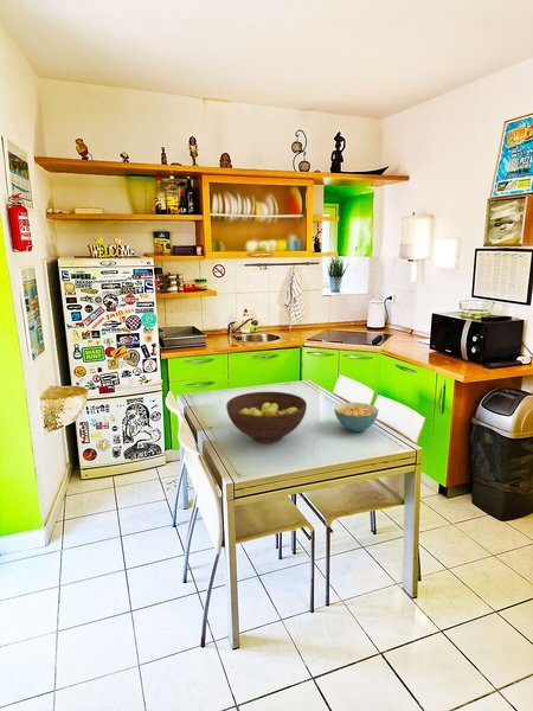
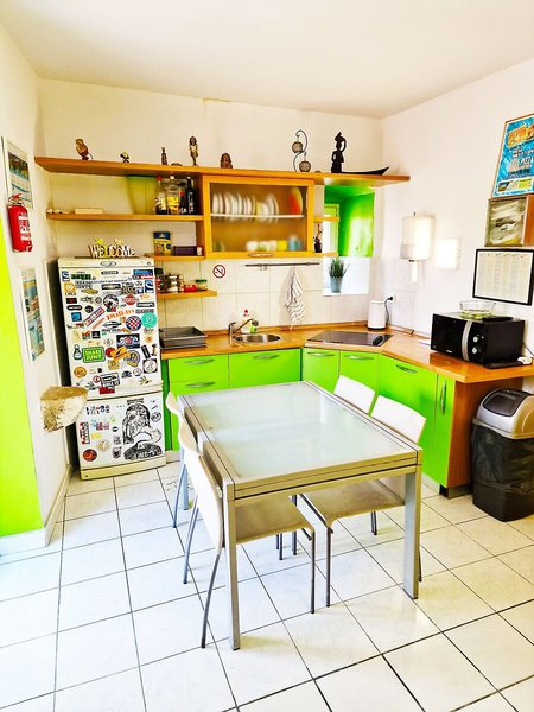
- fruit bowl (266, 419)
- cereal bowl (355, 418)
